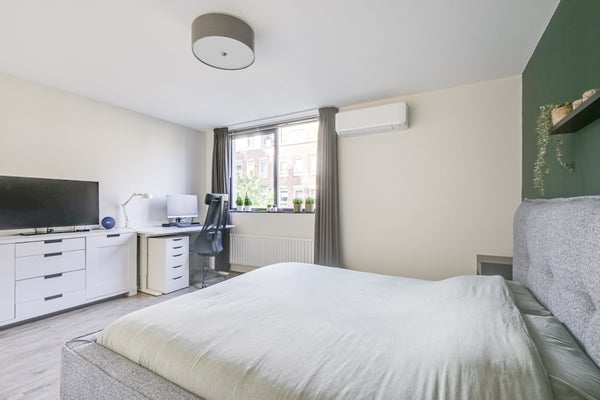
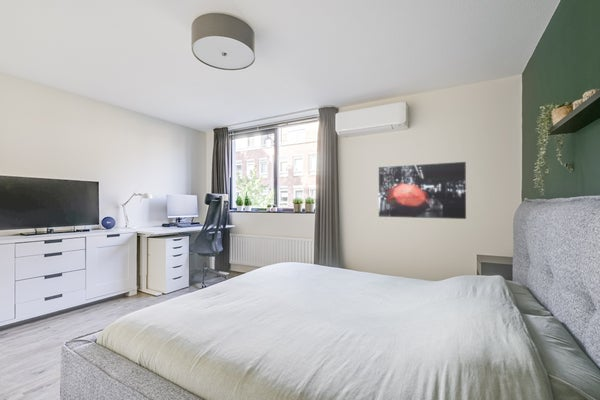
+ wall art (419, 191)
